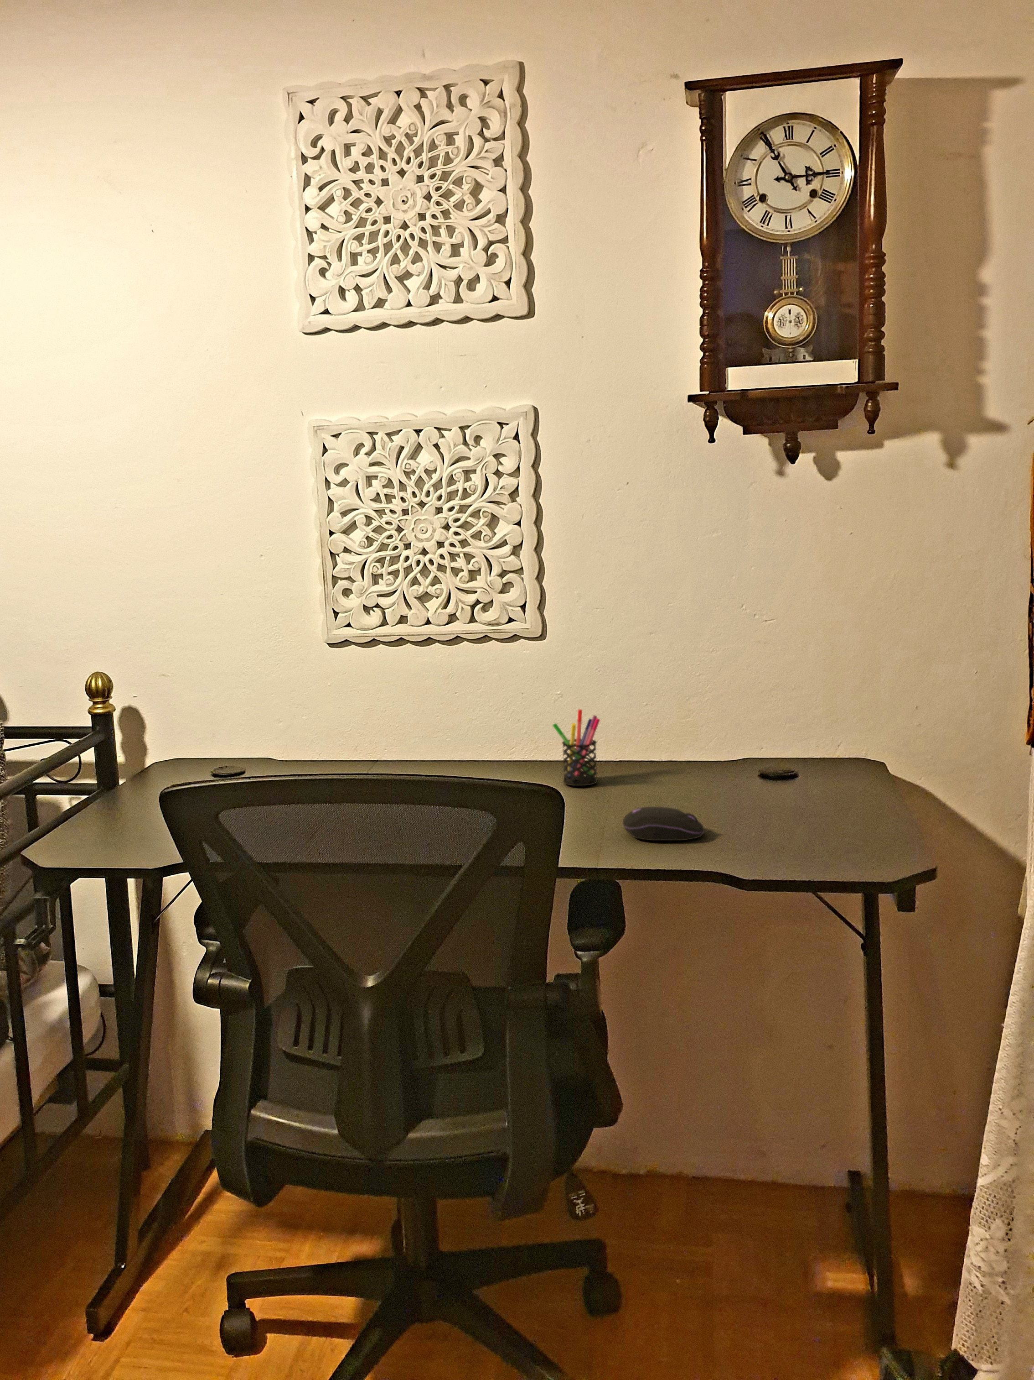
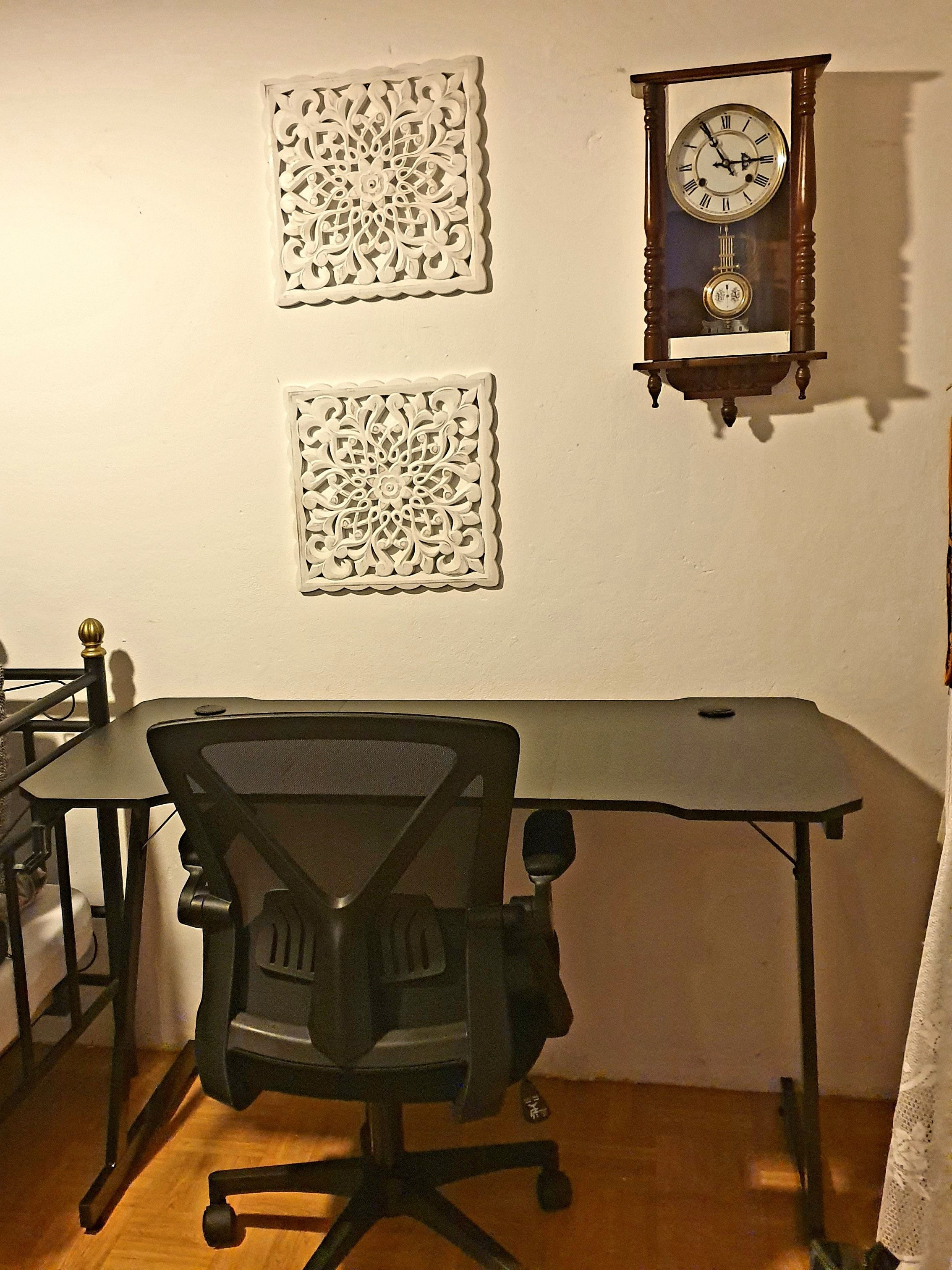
- computer mouse (664, 821)
- pen holder (576, 747)
